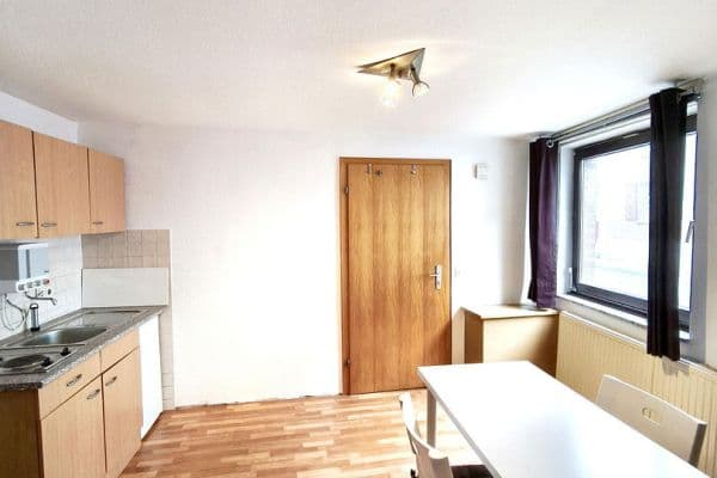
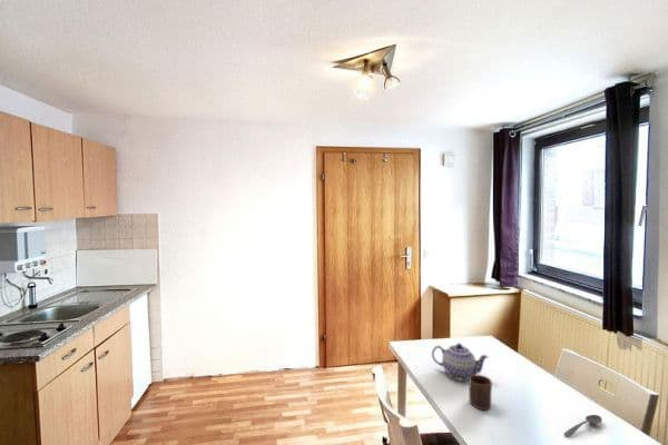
+ soupspoon (582, 424)
+ teapot (459, 358)
+ cup (480, 392)
